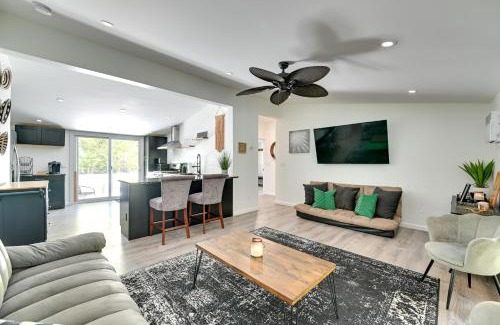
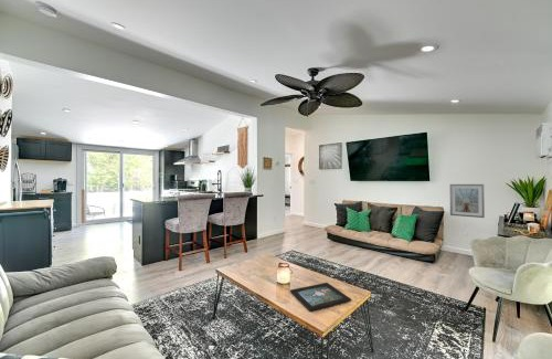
+ decorative tray (319, 295)
+ picture frame (466, 200)
